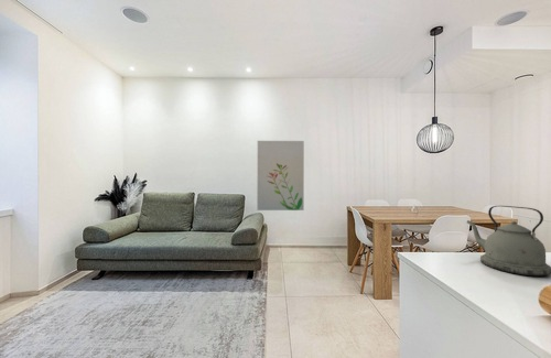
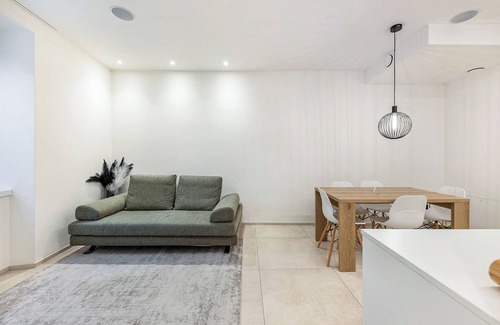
- wall art (280, 175)
- kettle (508, 236)
